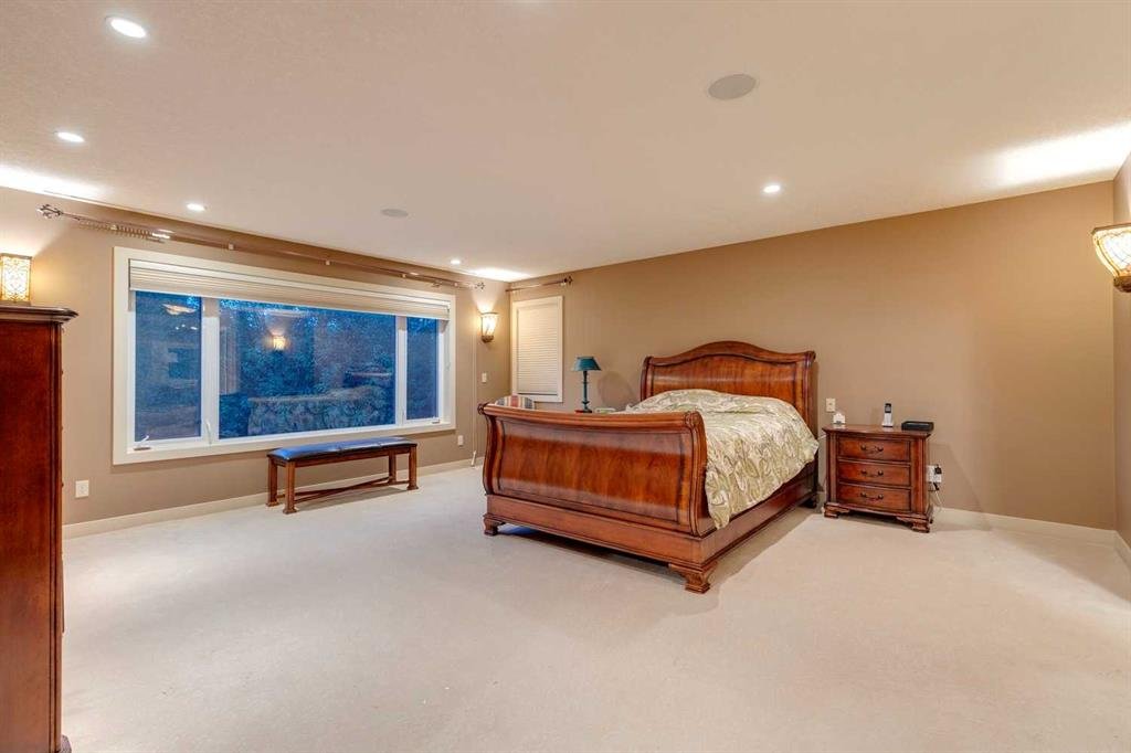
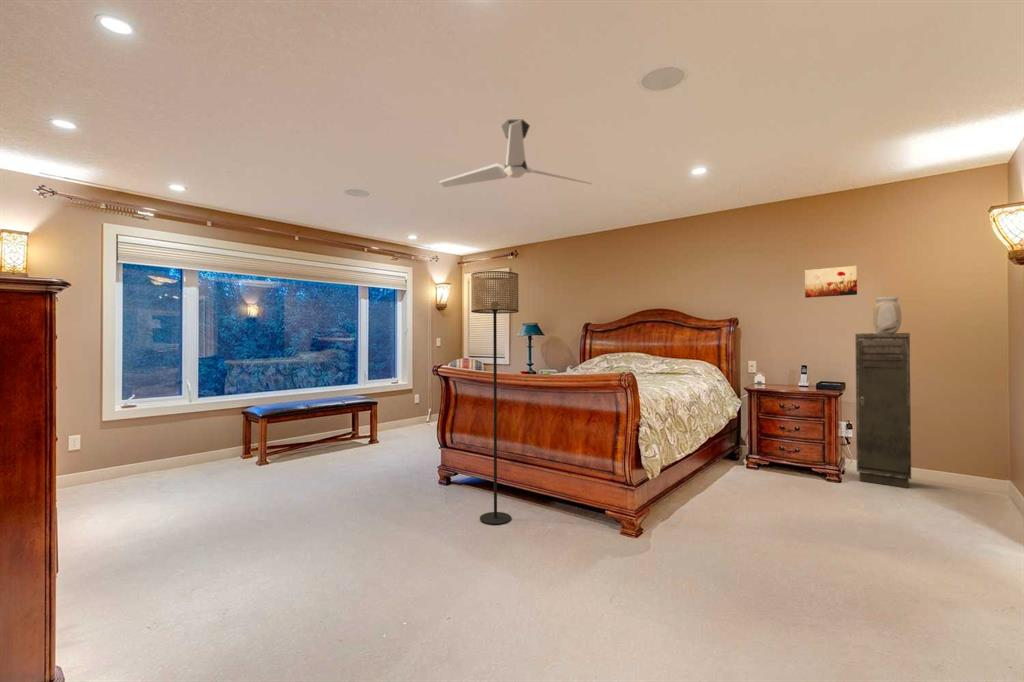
+ wall art (830, 282)
+ storage cabinet (883, 406)
+ vase (887, 315)
+ floor lamp (495, 396)
+ ceiling fan (515, 141)
